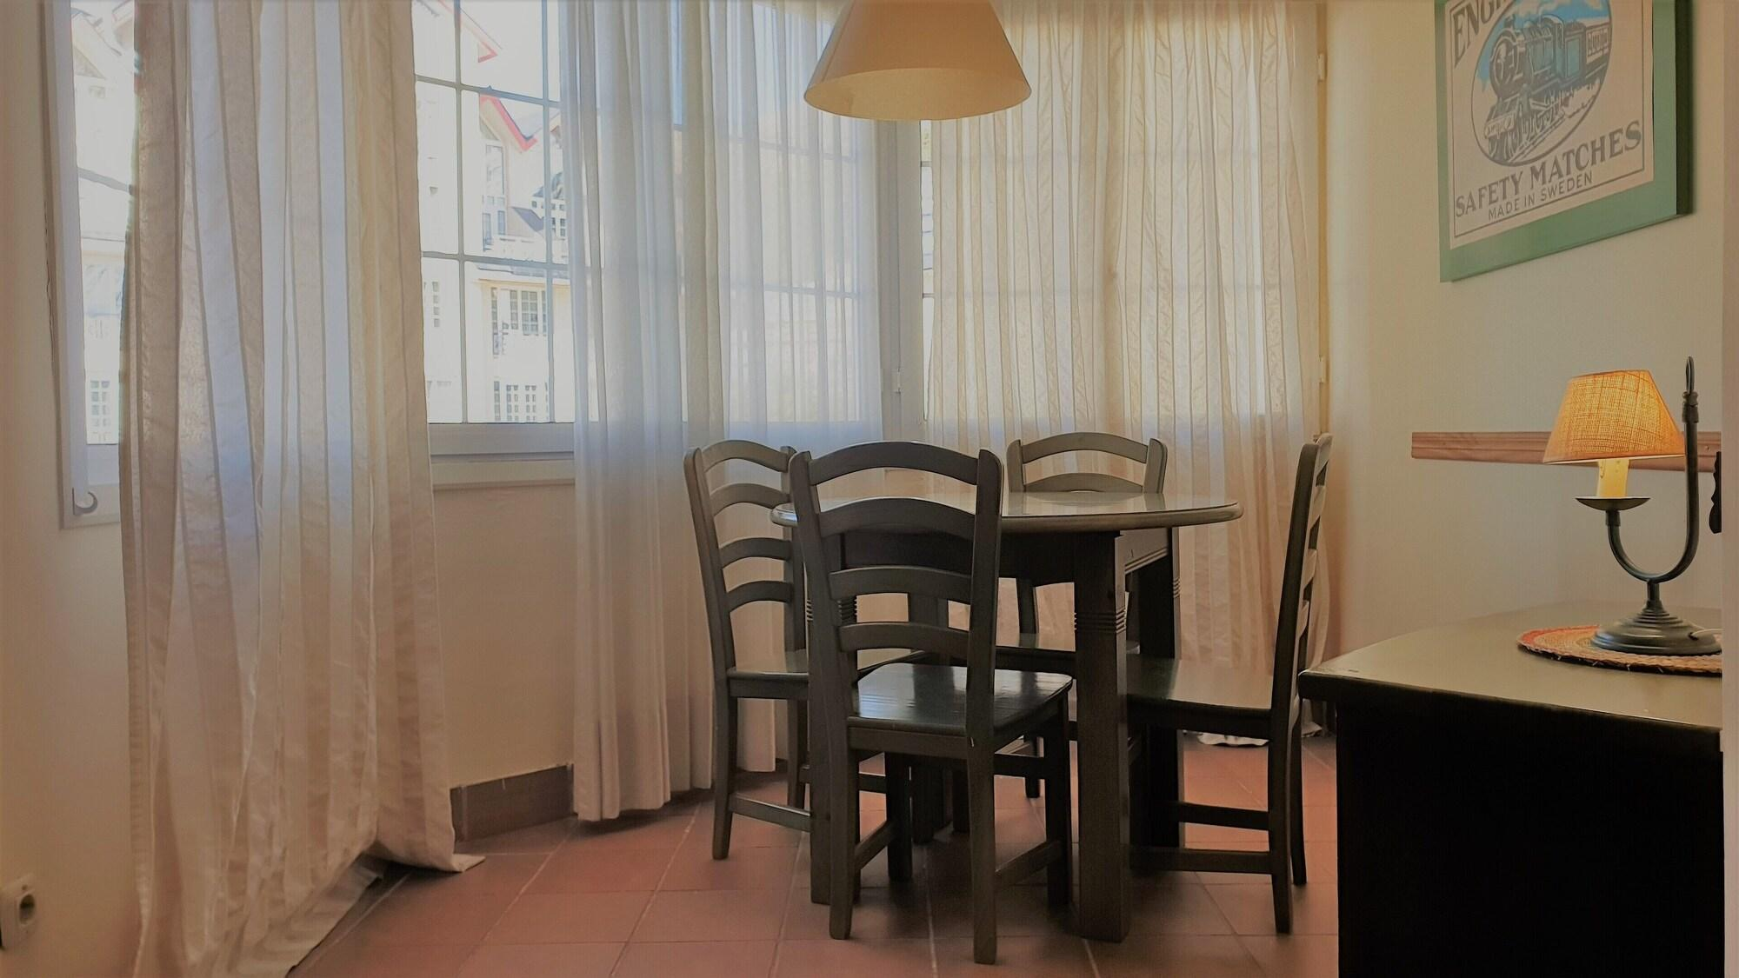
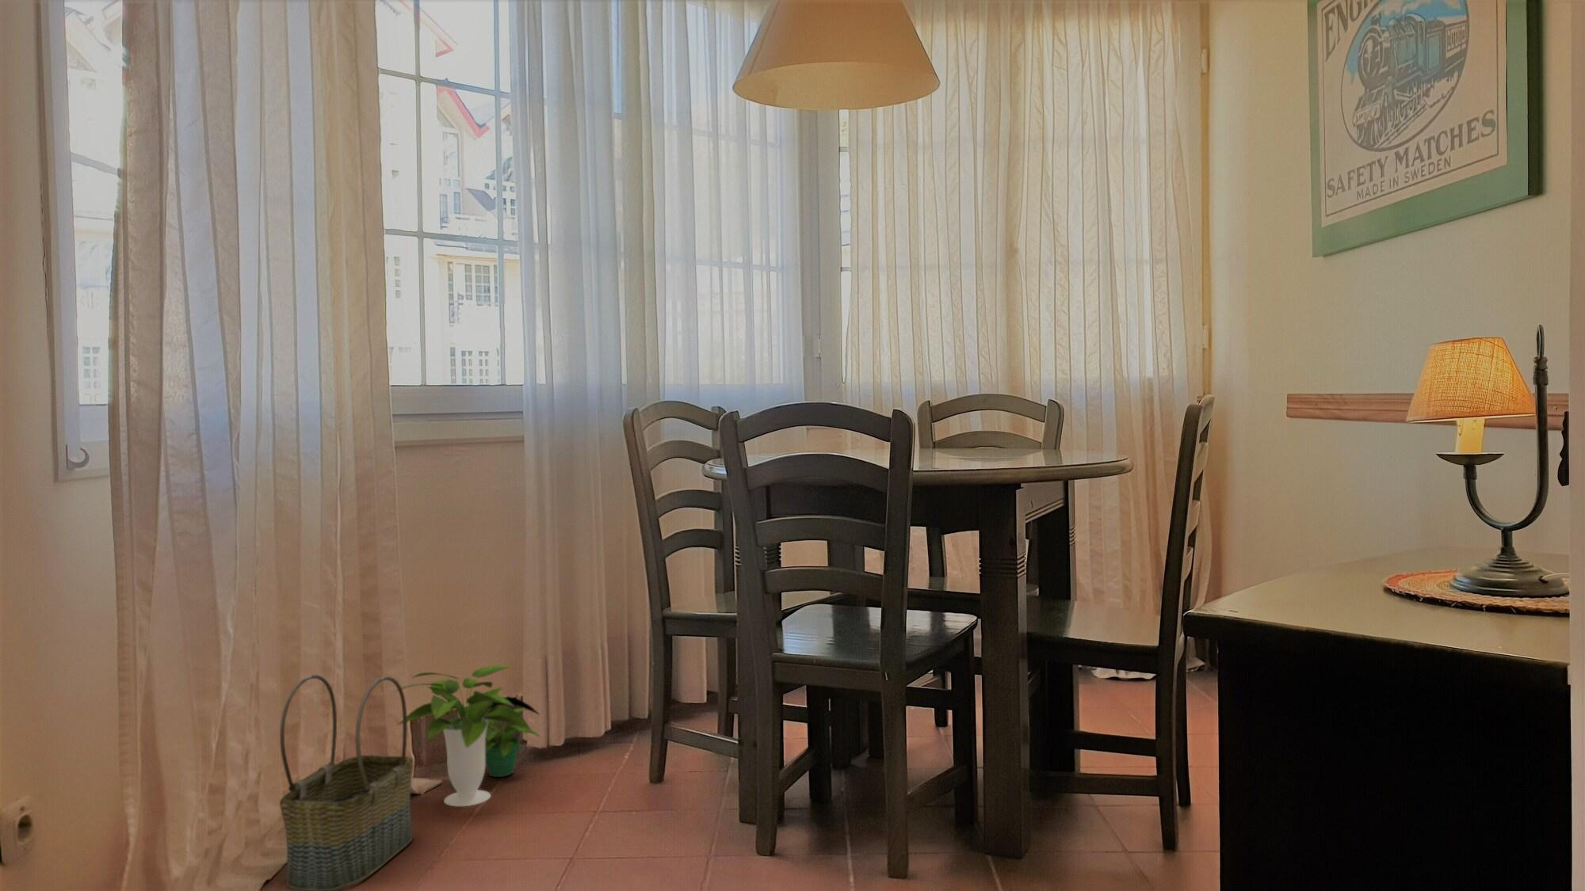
+ potted plant (478, 727)
+ basket (348, 768)
